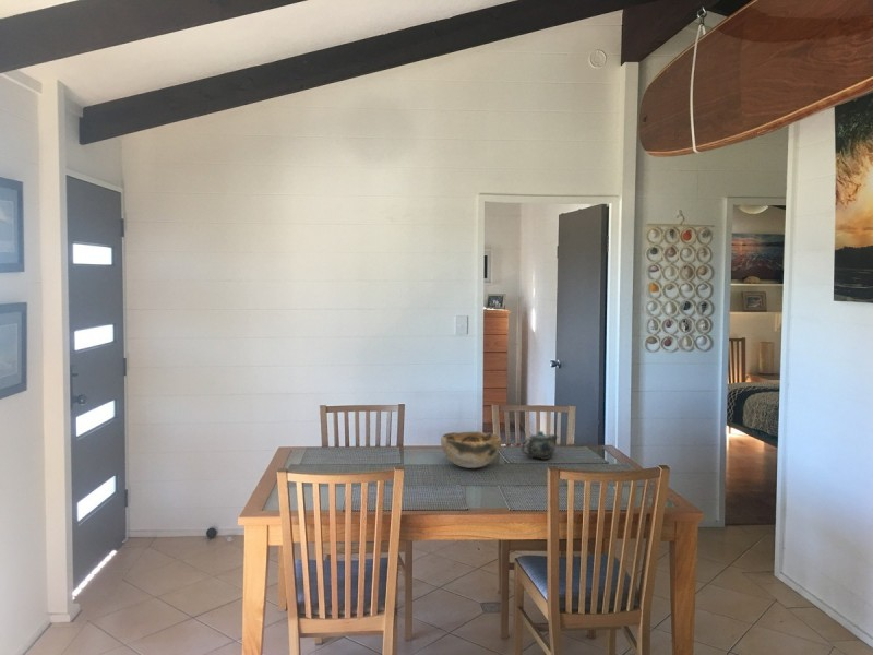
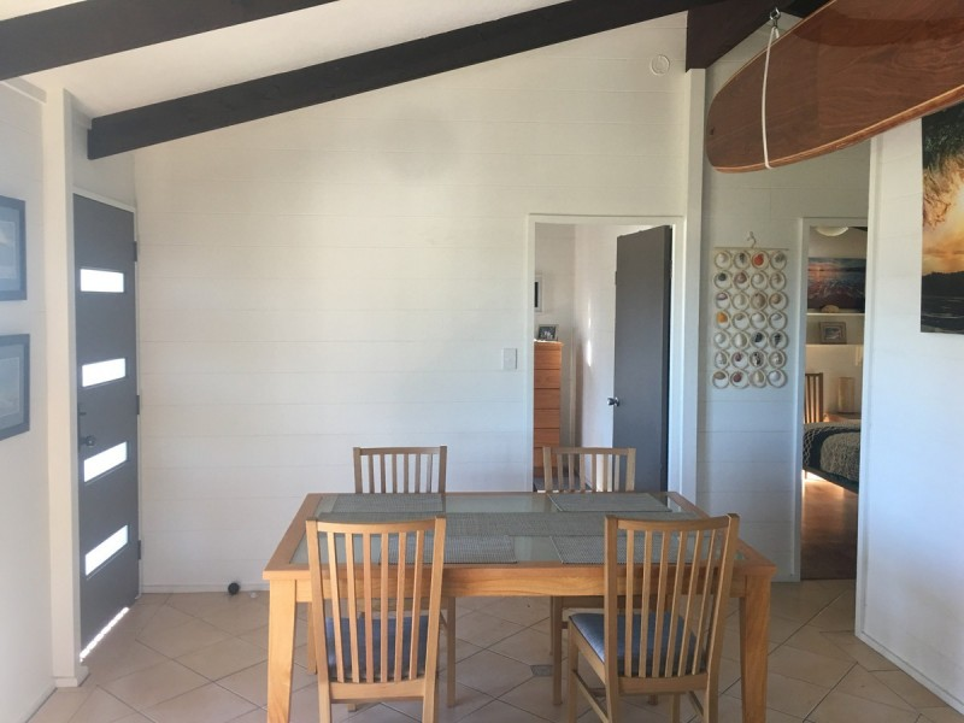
- chinaware (539, 444)
- decorative bowl (470, 451)
